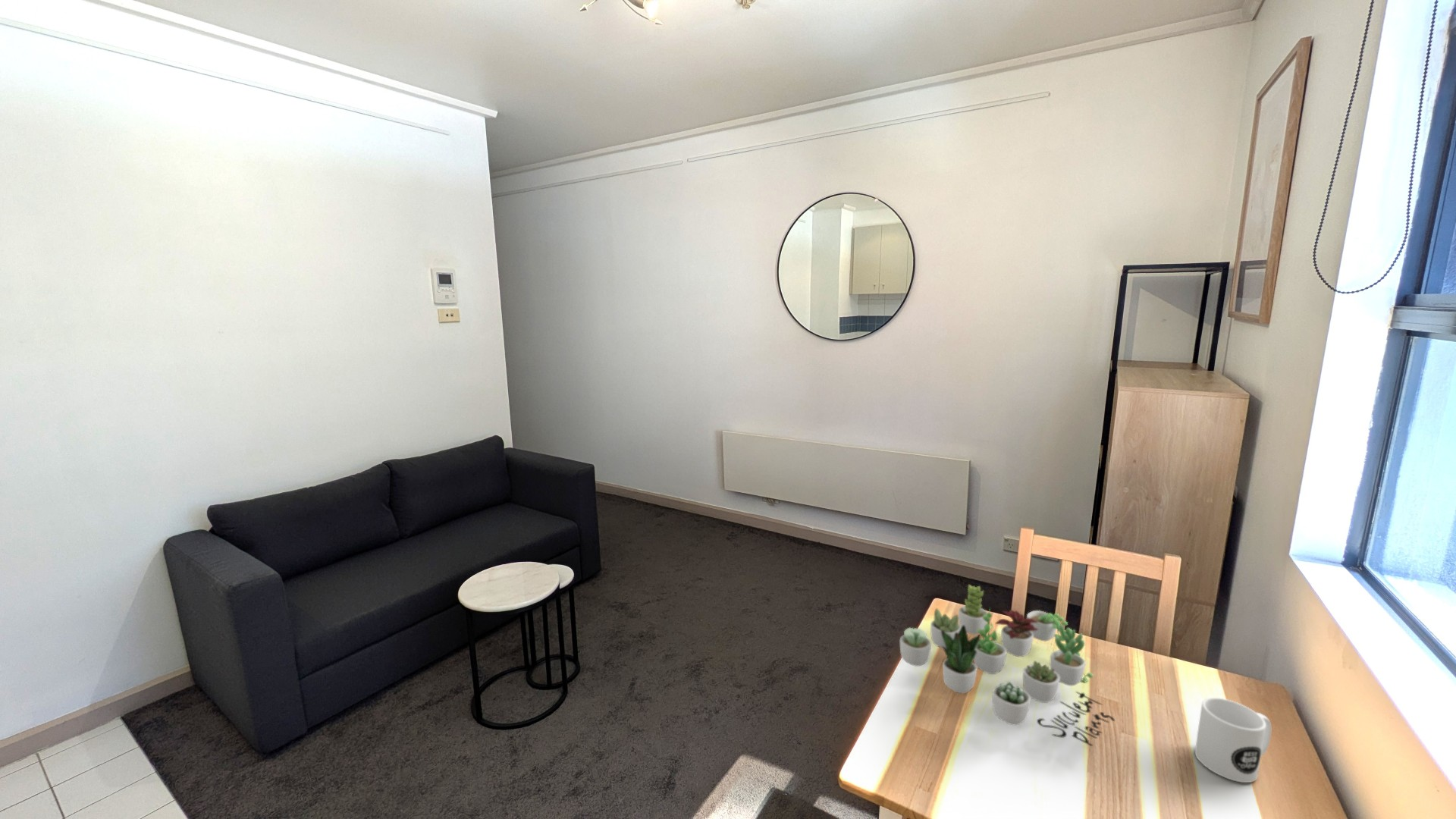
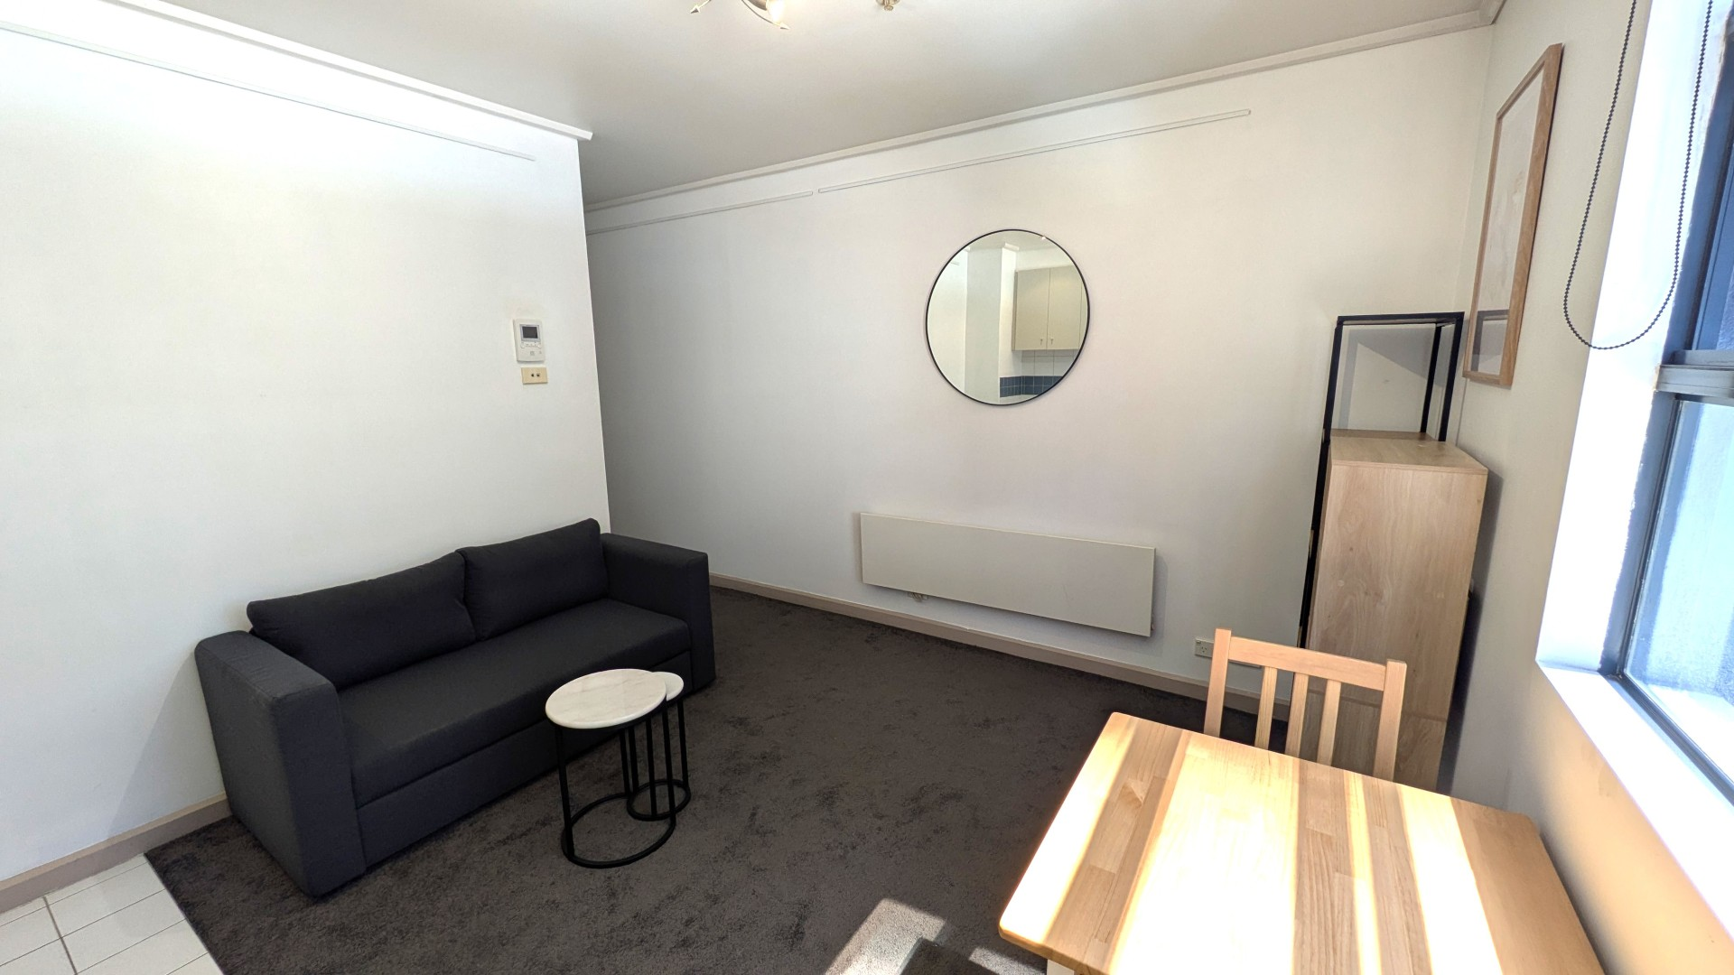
- succulent plant (1022, 648)
- mug (1238, 737)
